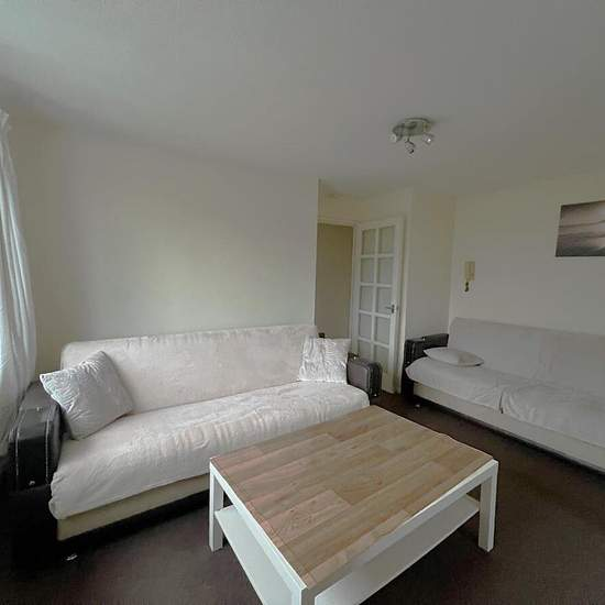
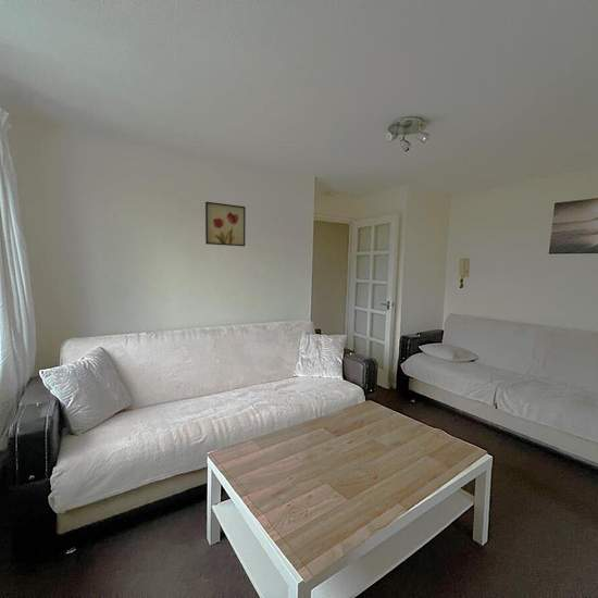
+ wall art (225, 224)
